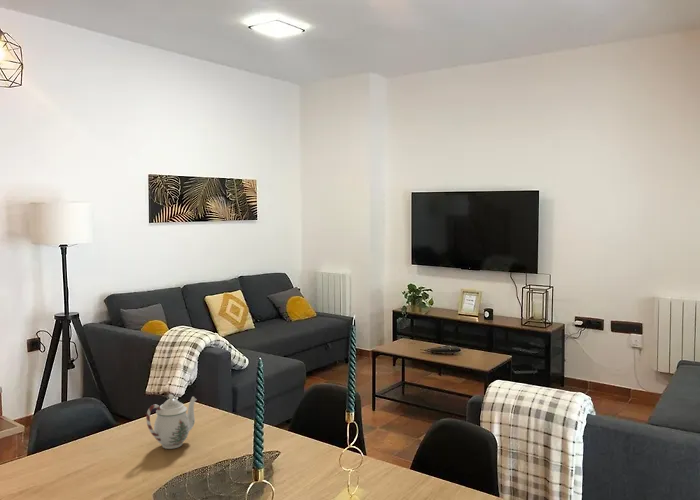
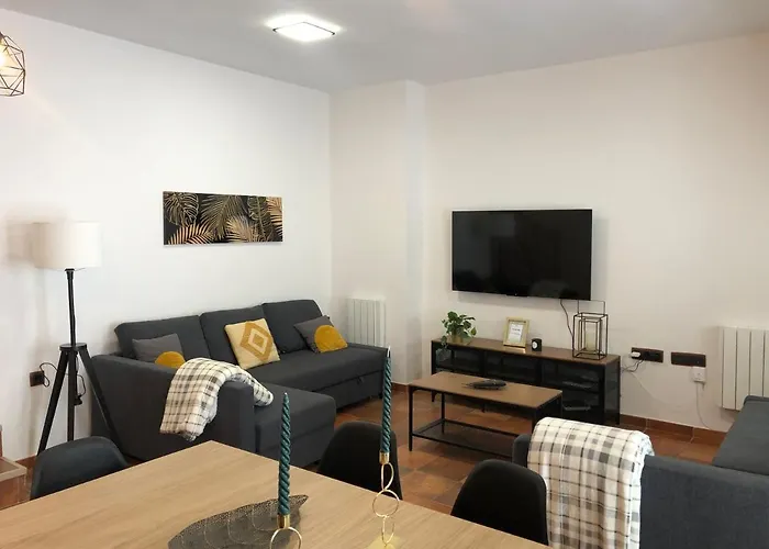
- teapot (172, 419)
